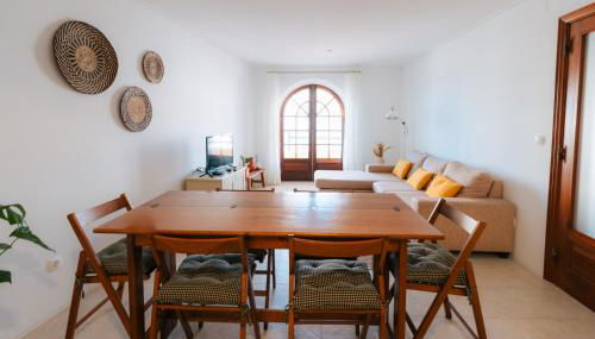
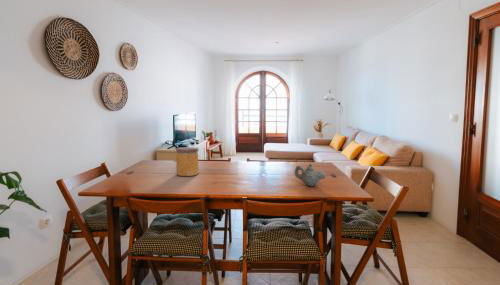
+ teapot (309, 174)
+ jar (187, 161)
